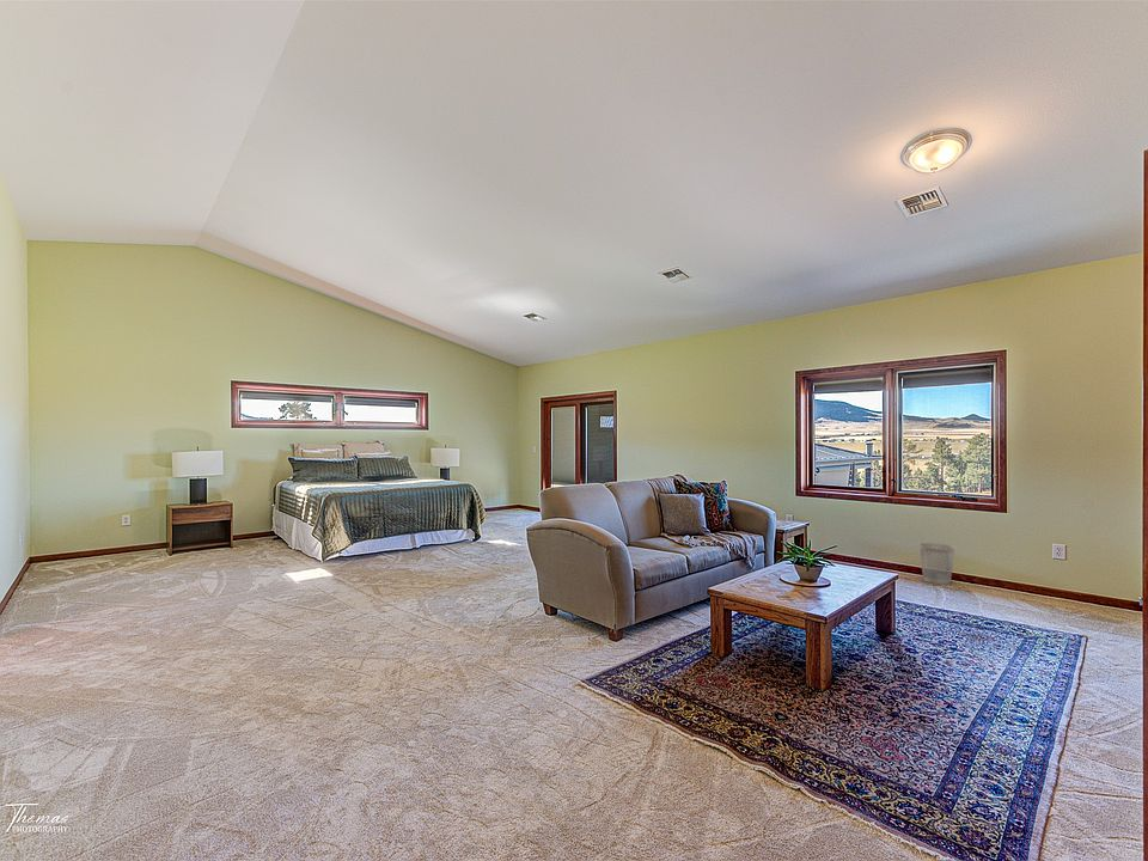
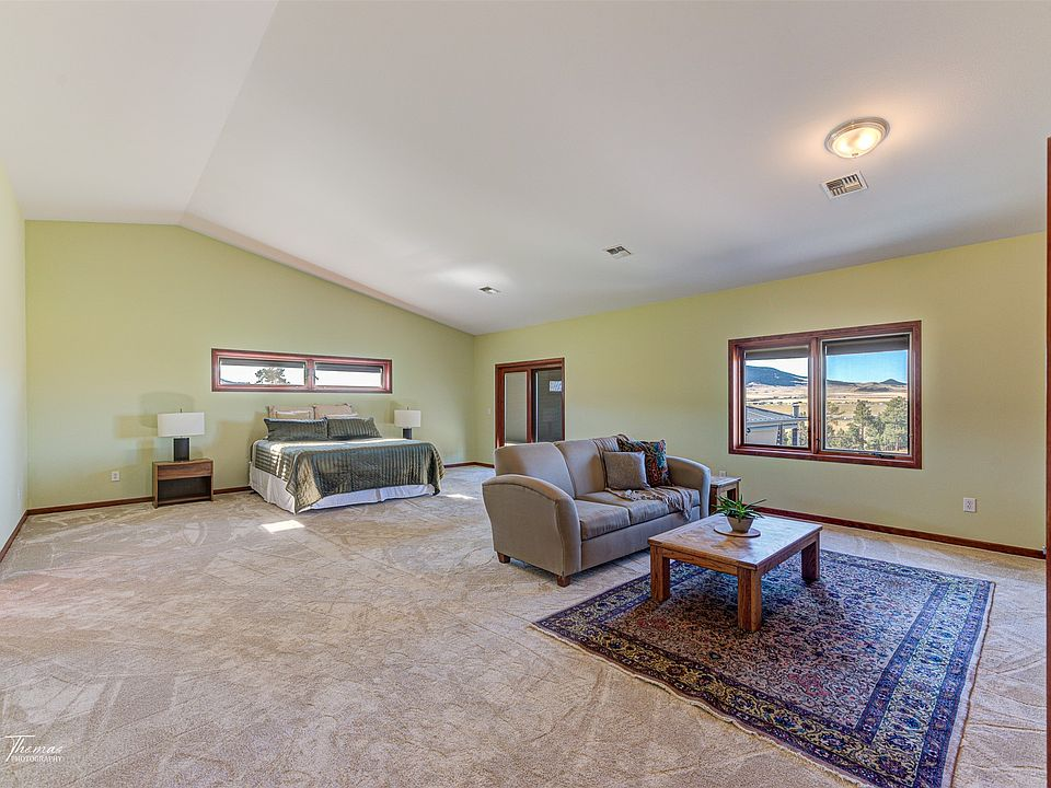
- wastebasket (936, 563)
